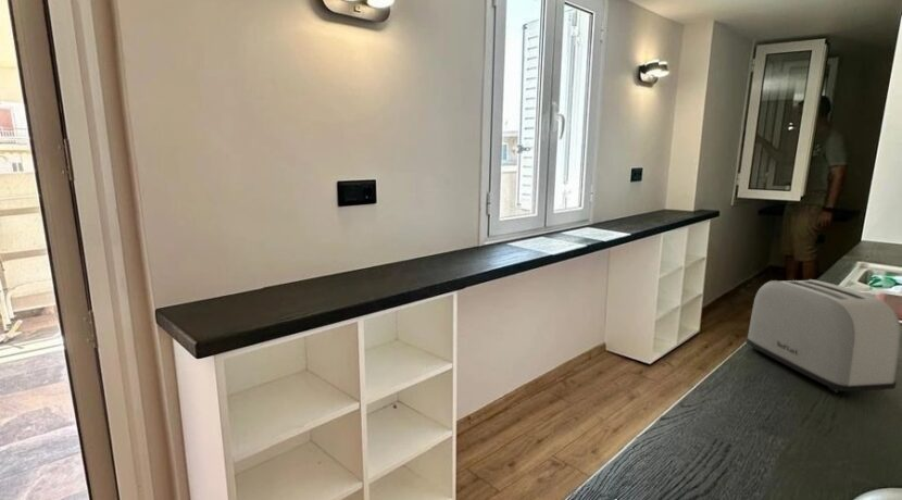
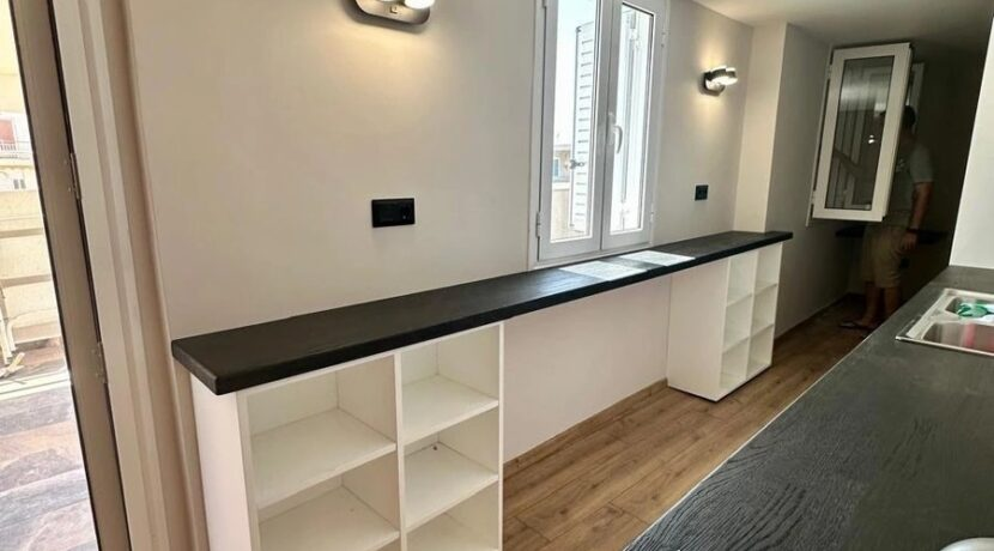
- toaster (815, 326)
